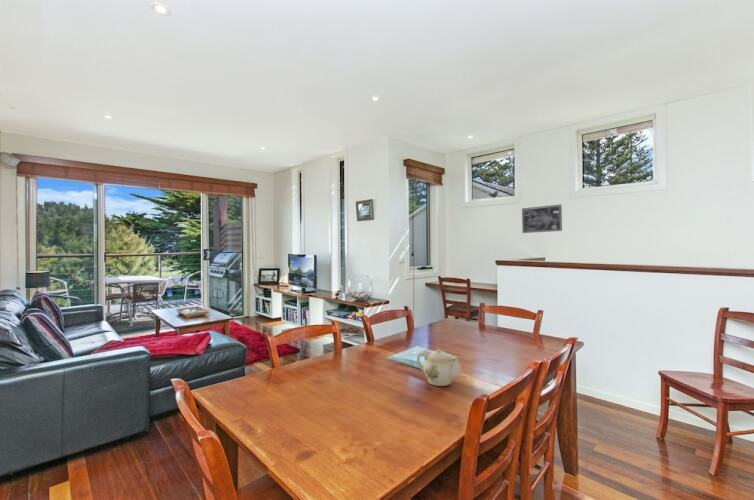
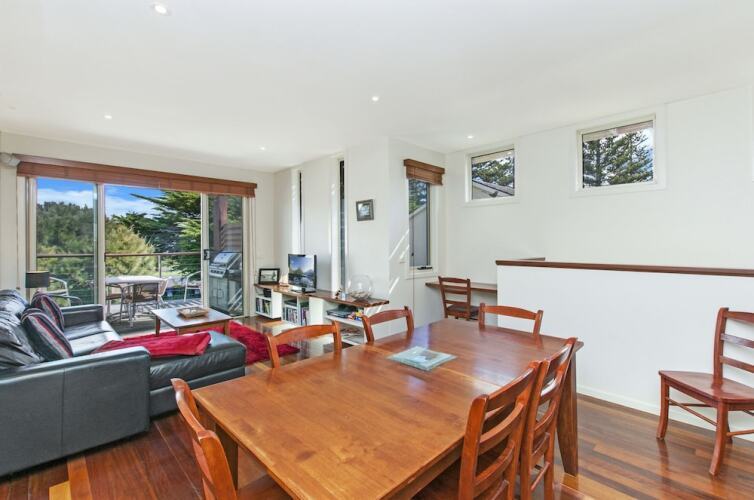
- teapot (438, 365)
- wall art (541, 219)
